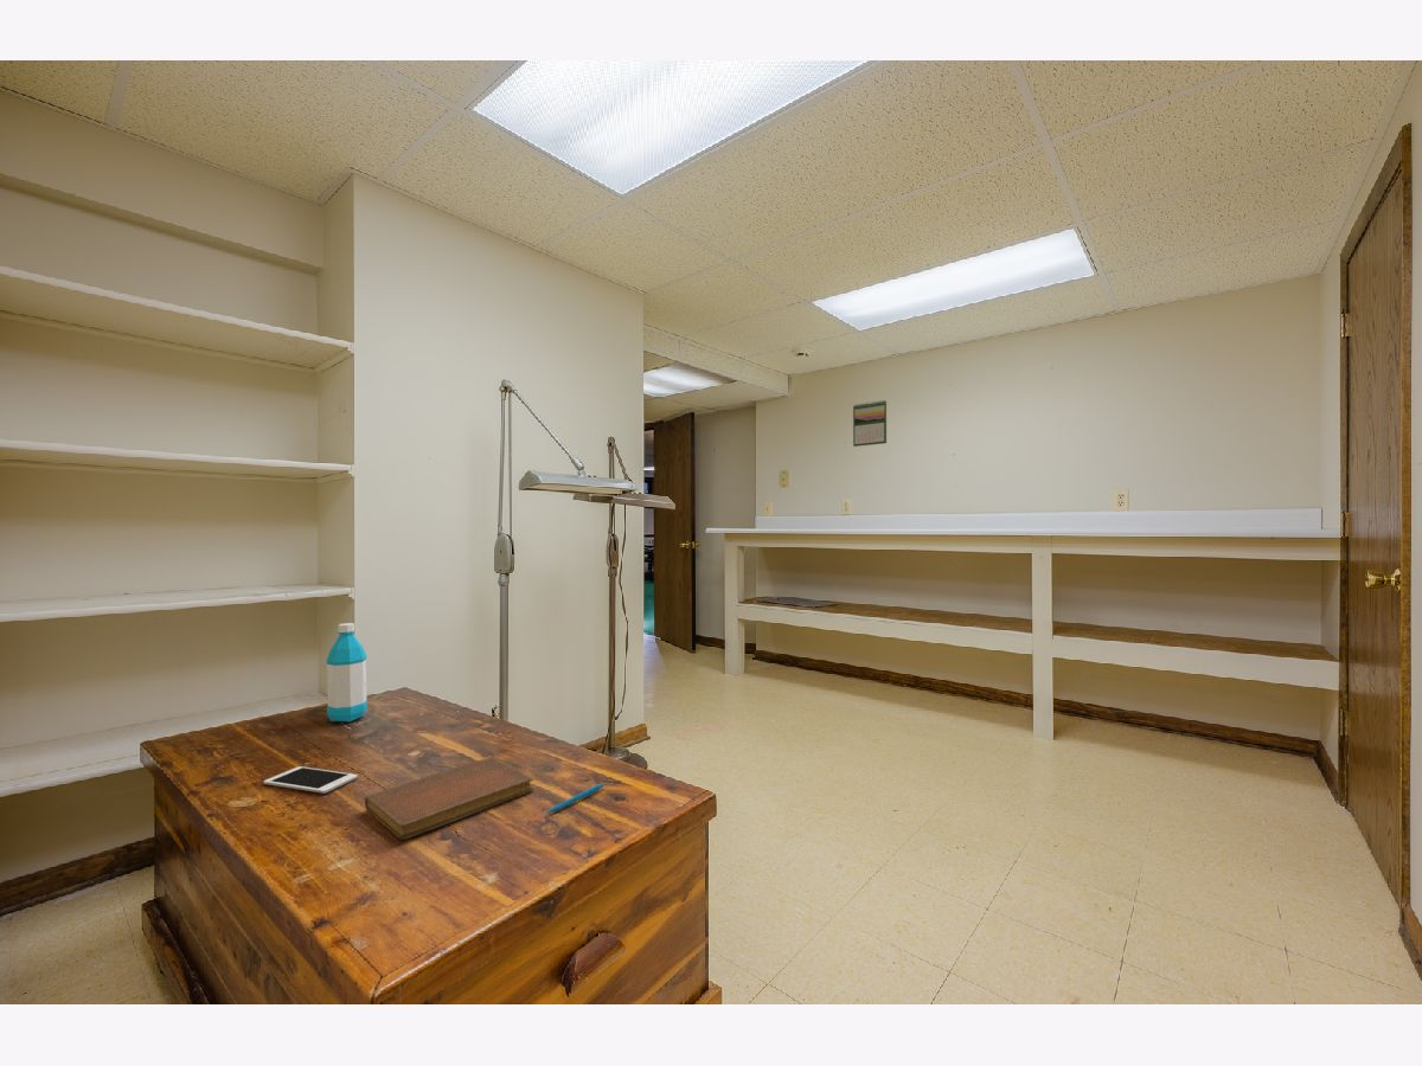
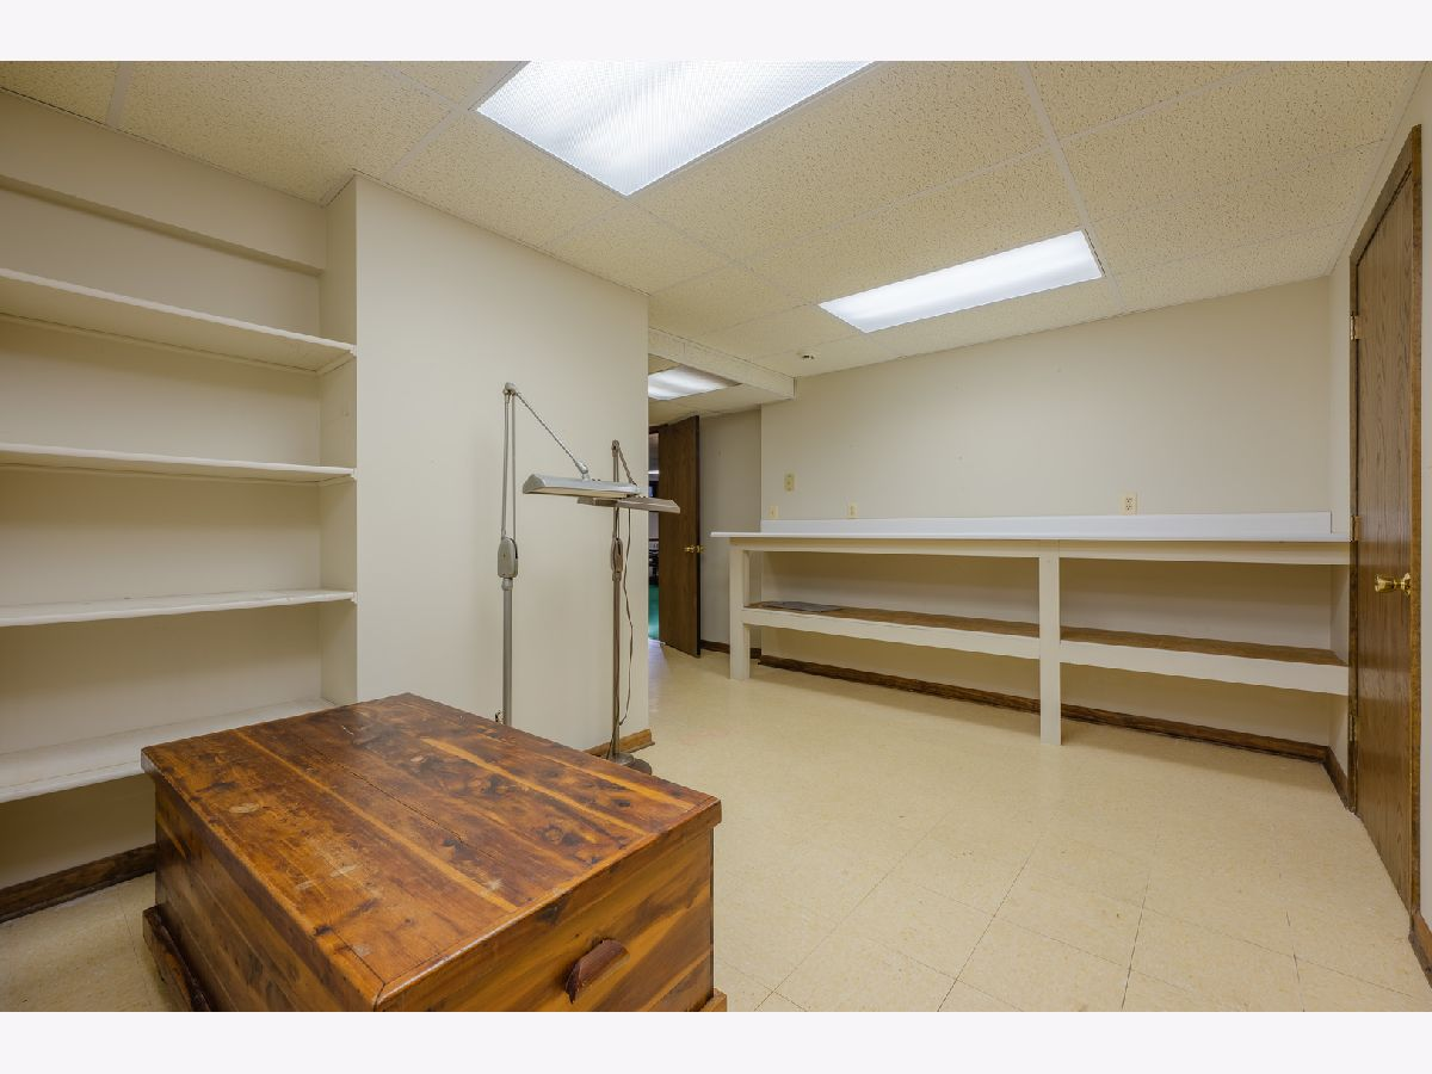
- cell phone (310, 779)
- pen (576, 797)
- notebook (451, 792)
- water bottle (346, 670)
- calendar (869, 423)
